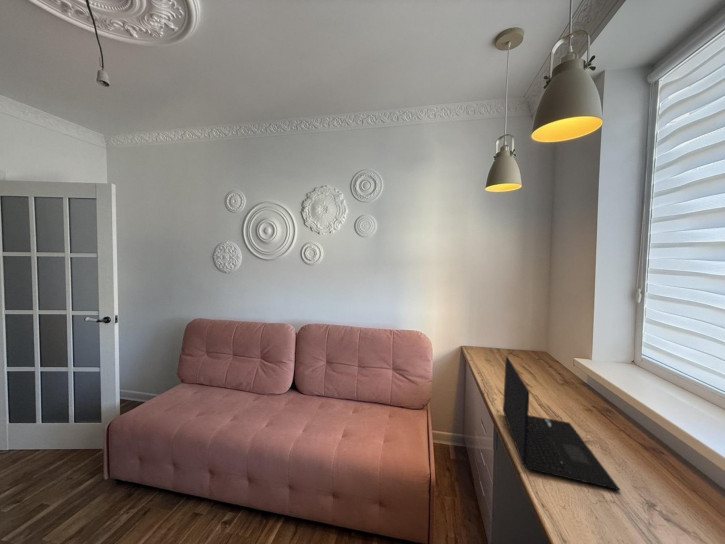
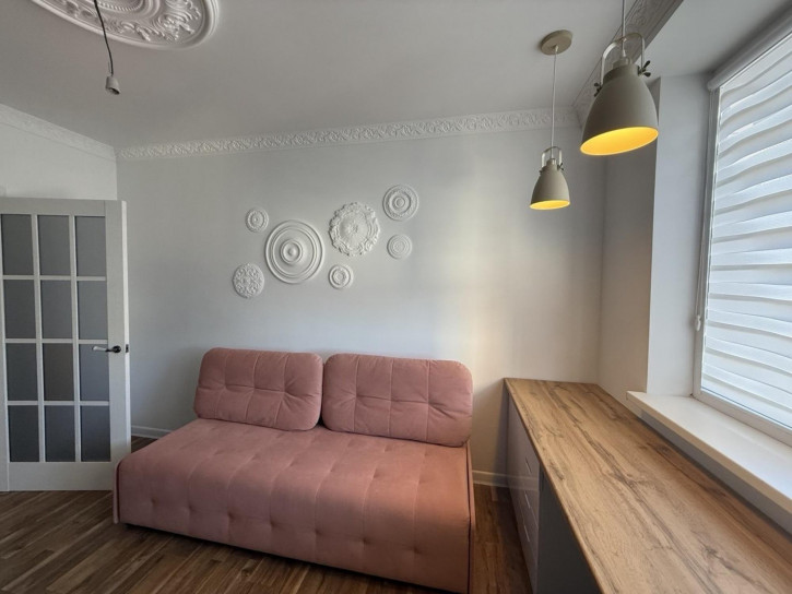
- laptop (547, 418)
